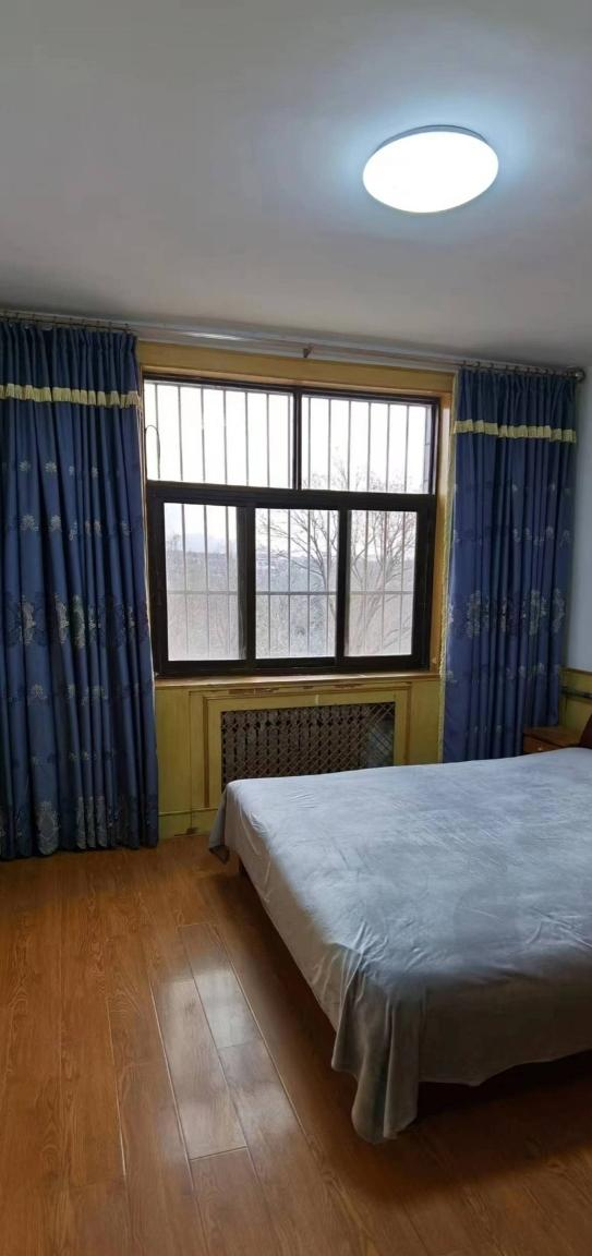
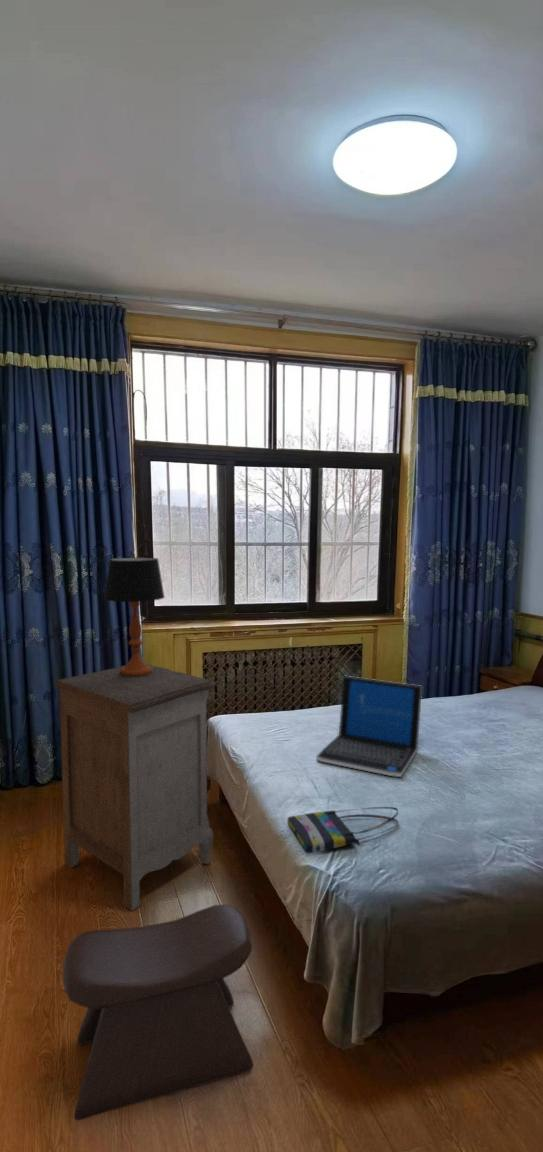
+ laptop (370, 722)
+ table lamp (135, 615)
+ stool (160, 996)
+ tote bag (346, 826)
+ nightstand (144, 769)
